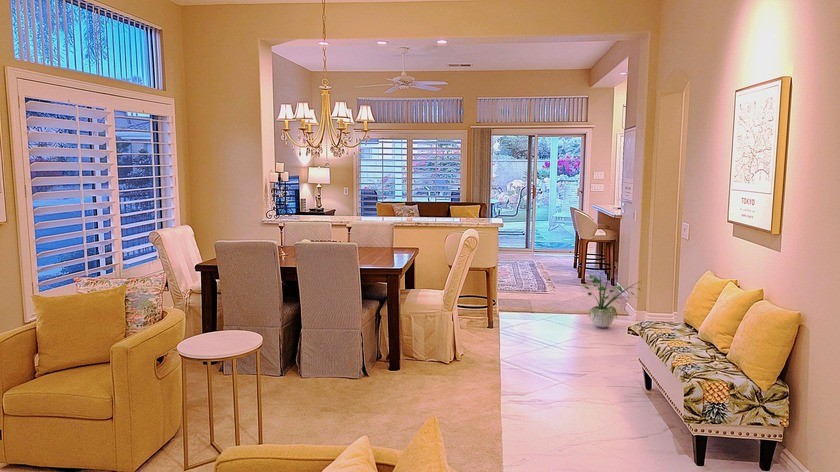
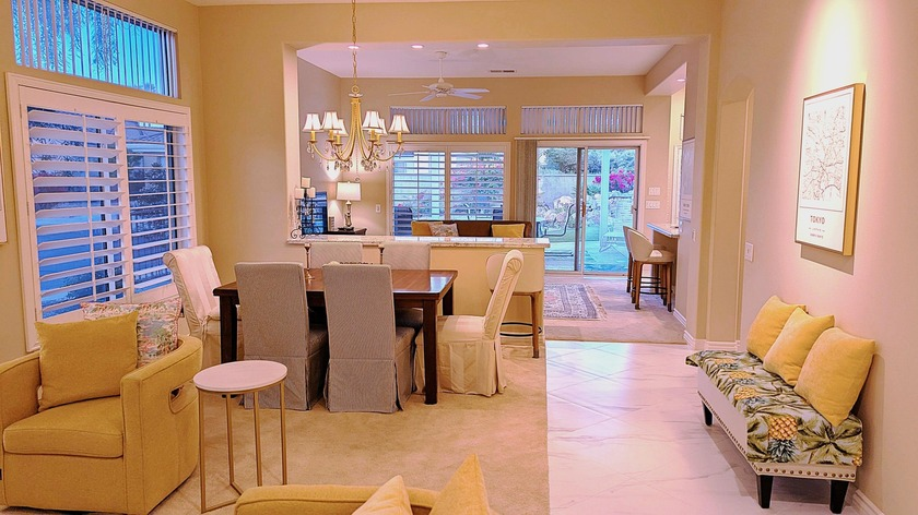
- potted plant (613, 295)
